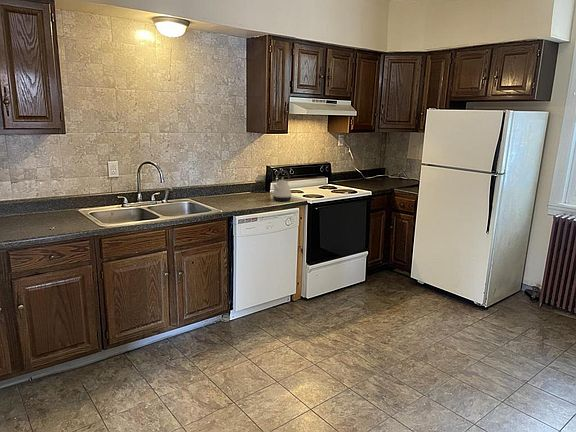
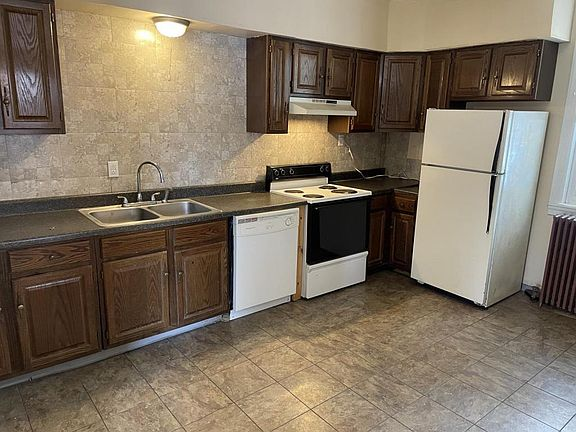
- kettle (281, 185)
